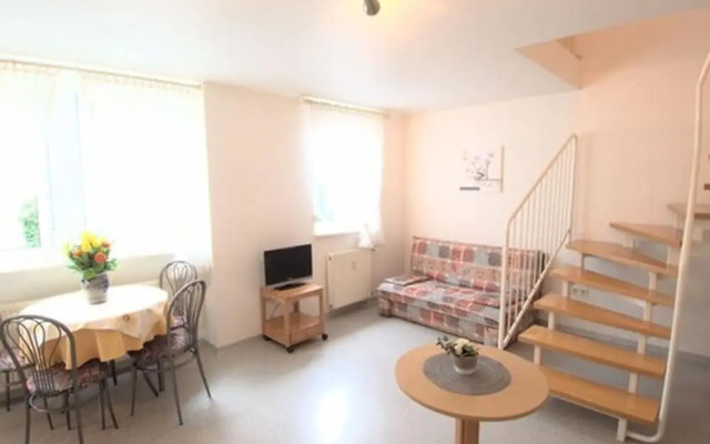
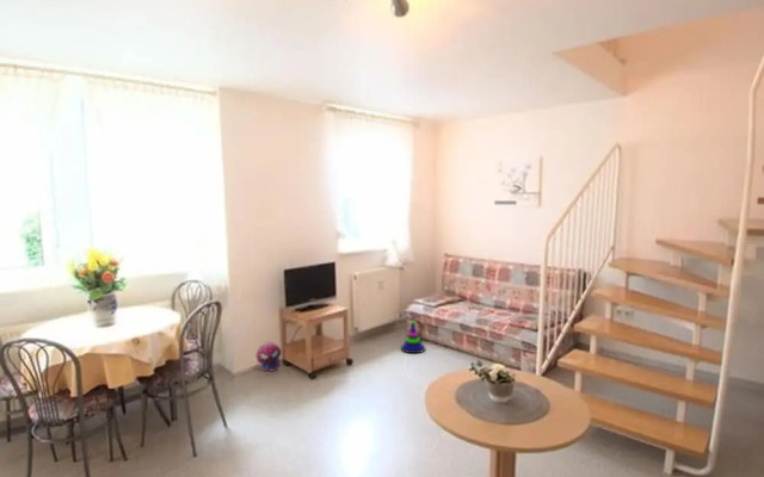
+ stacking toy (413, 332)
+ plush toy (269, 355)
